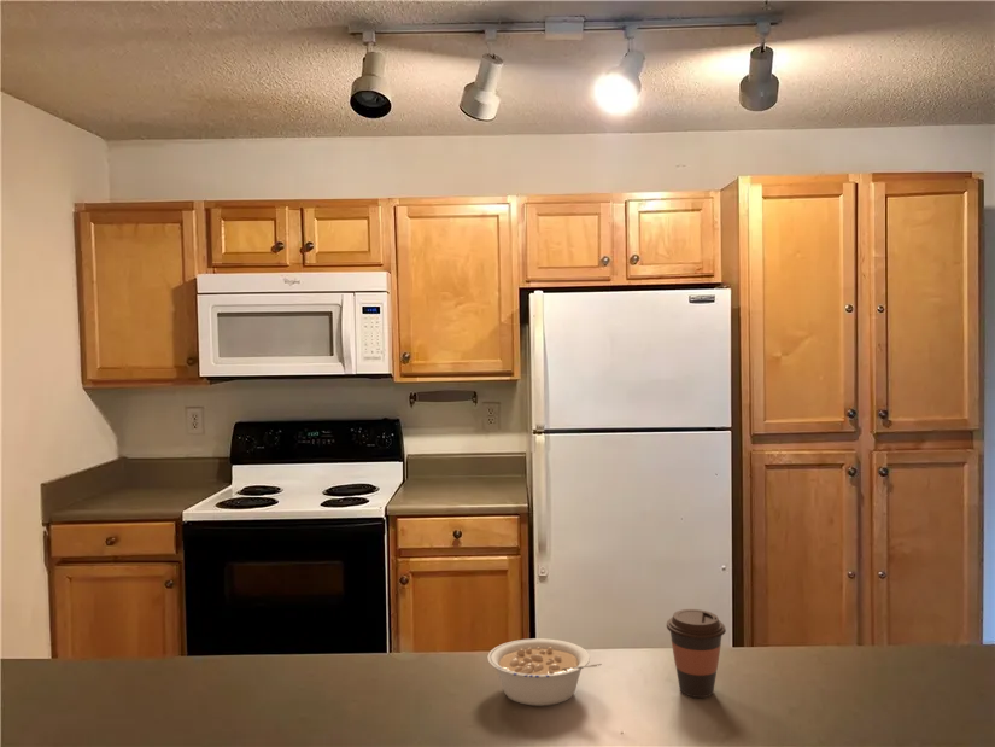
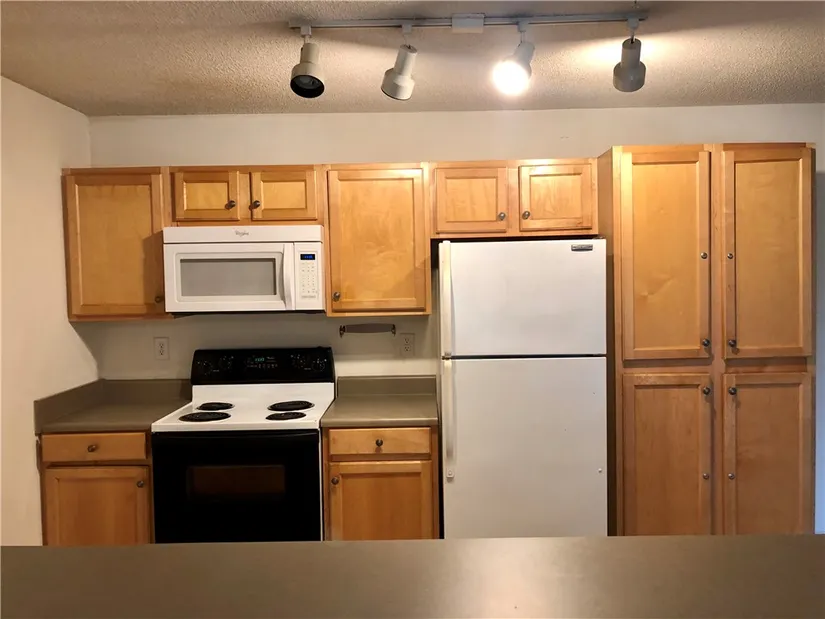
- coffee cup (696, 653)
- legume (543, 670)
